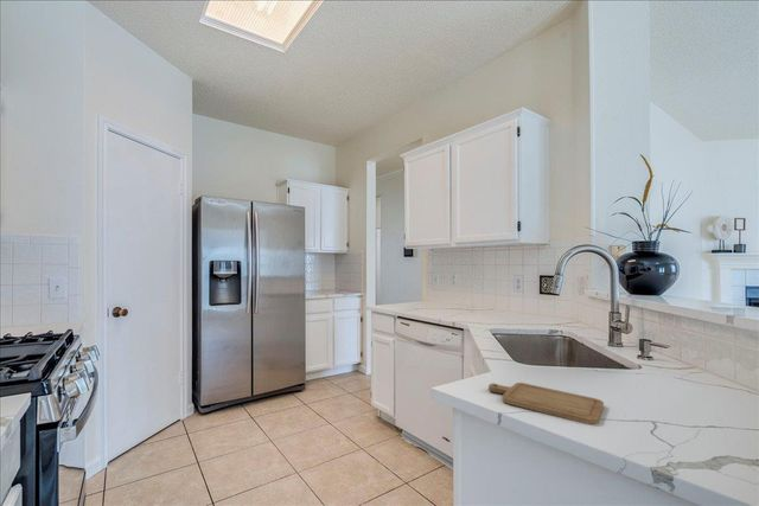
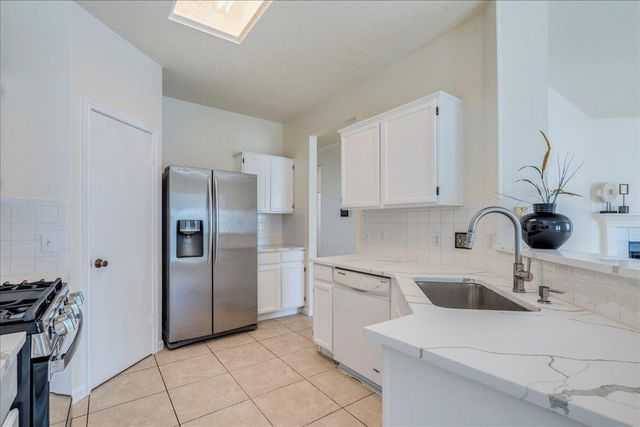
- chopping board (540, 398)
